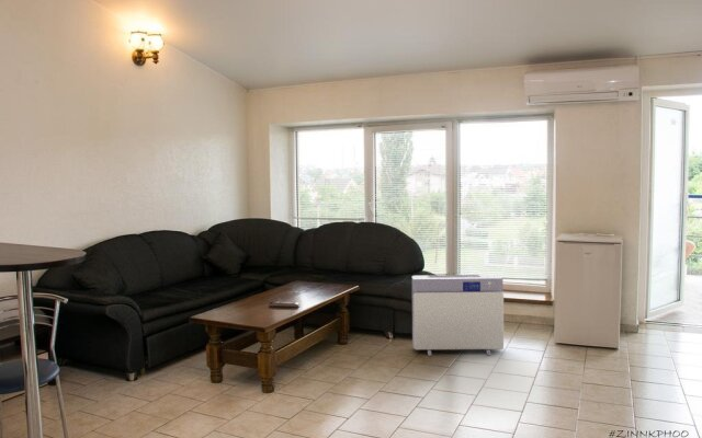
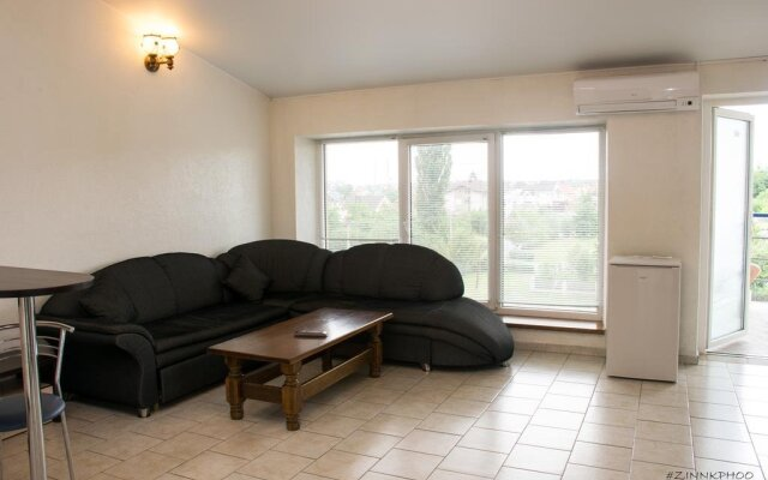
- air purifier (456, 313)
